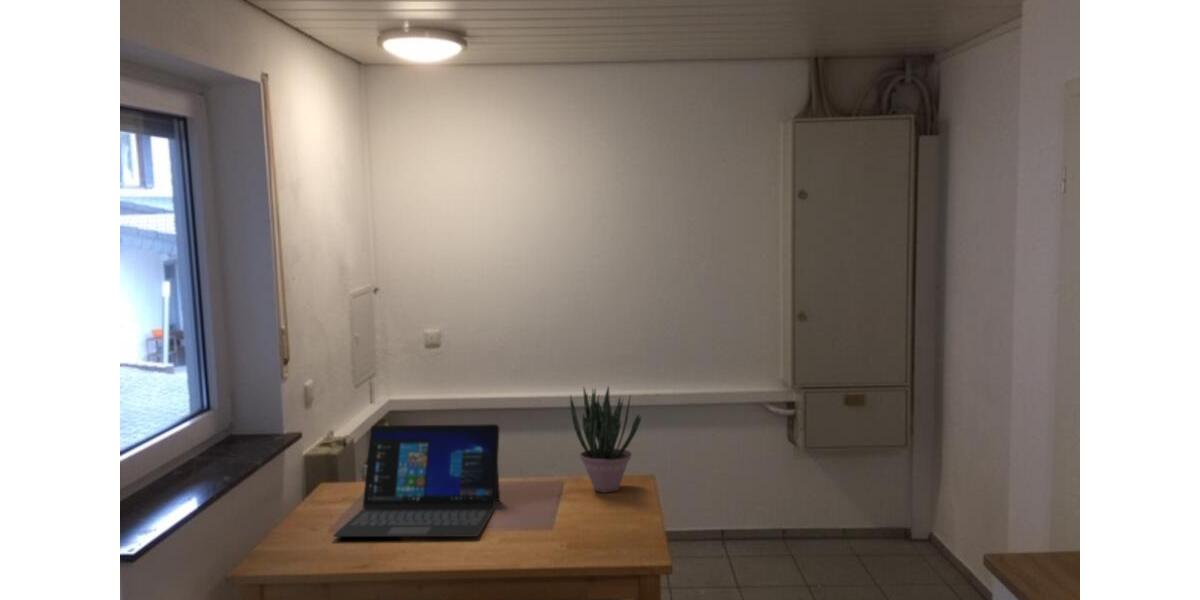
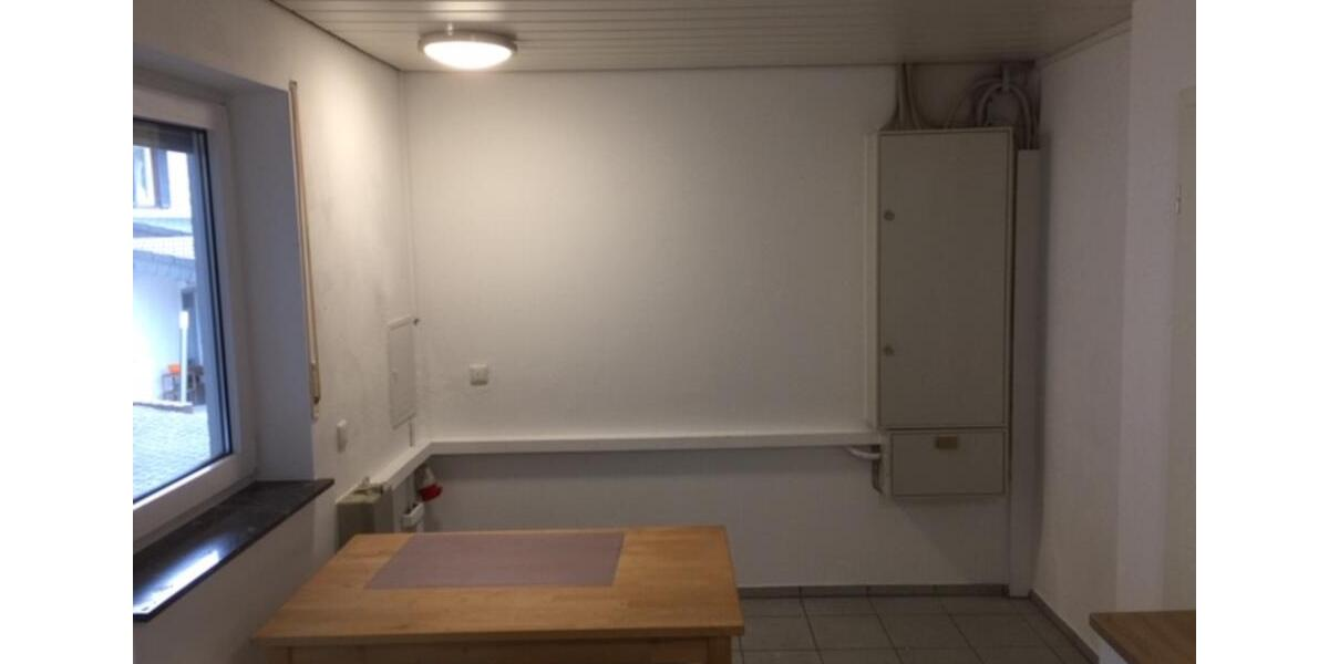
- laptop (421, 477)
- potted plant (605, 438)
